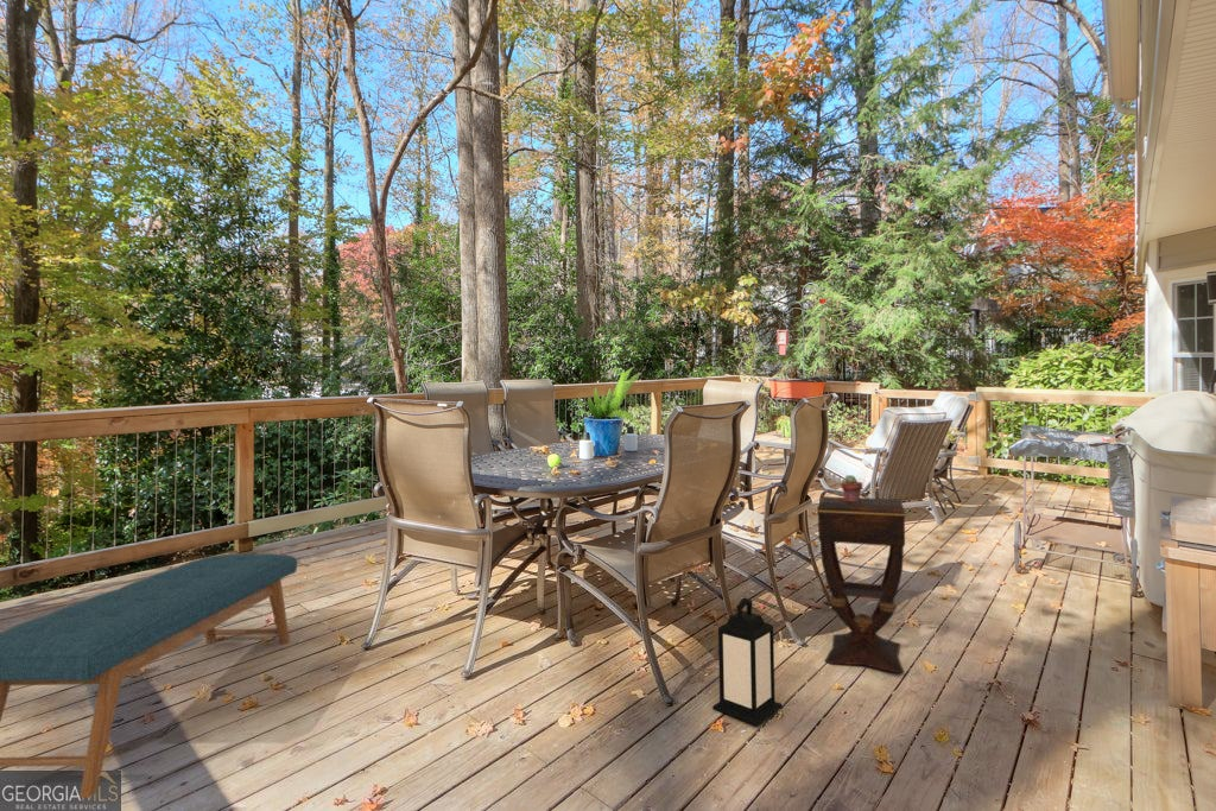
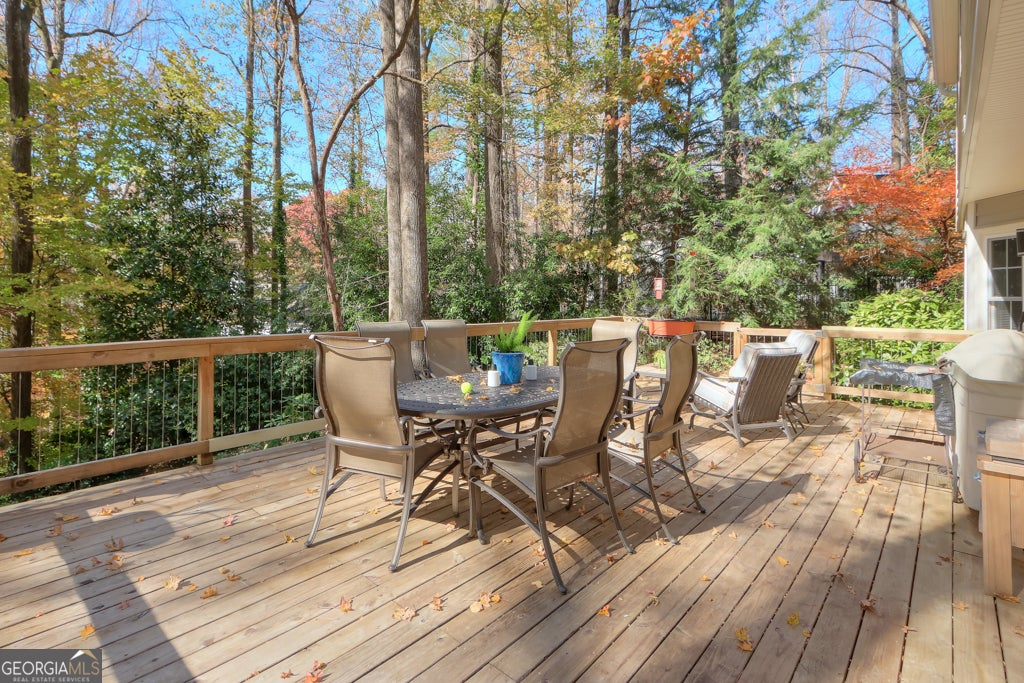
- bench (164, 644)
- lantern (746, 652)
- side table (862, 583)
- potted succulent (851, 487)
